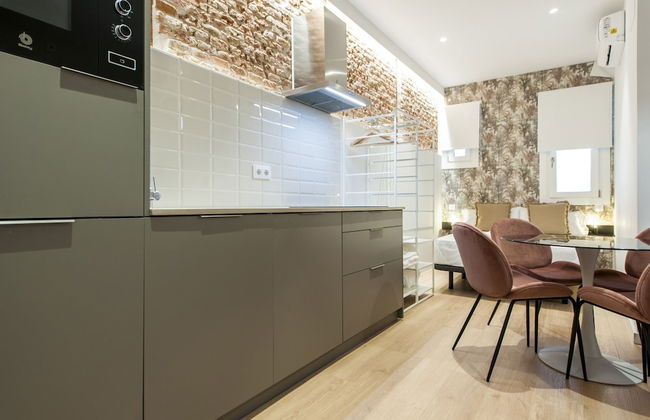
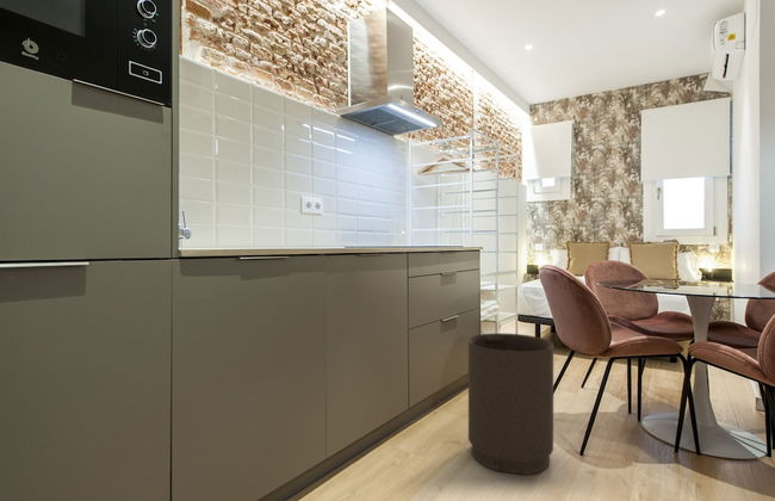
+ trash can (509, 397)
